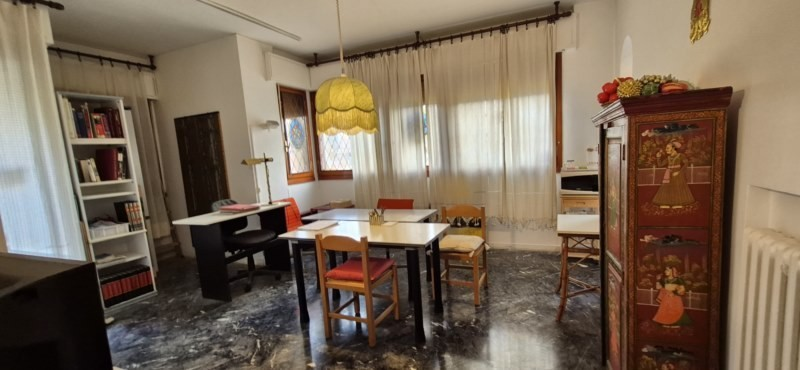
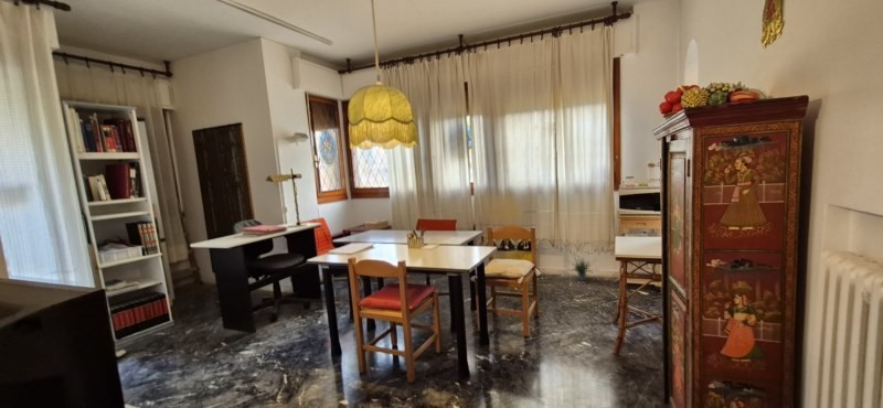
+ potted plant (582, 265)
